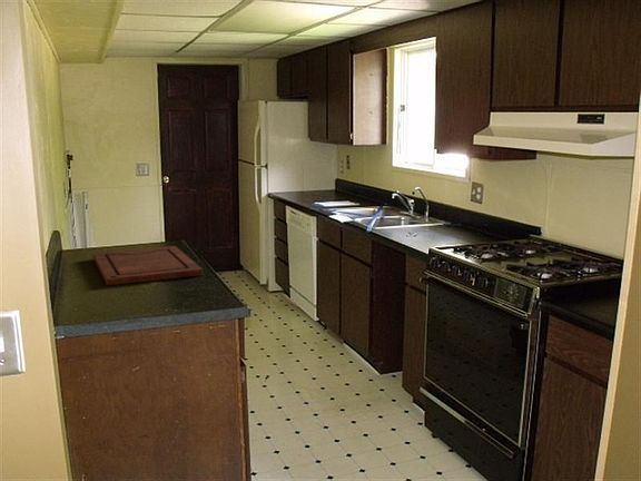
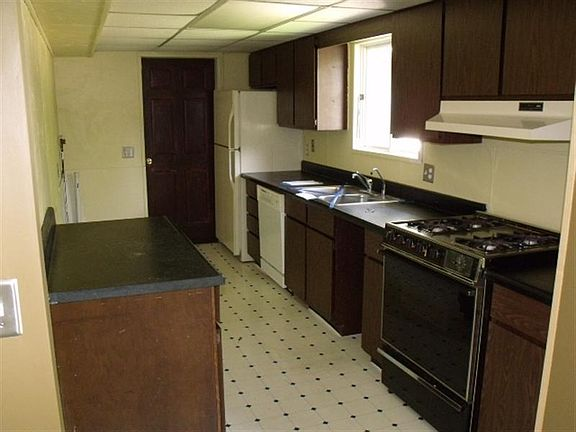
- cutting board (145, 263)
